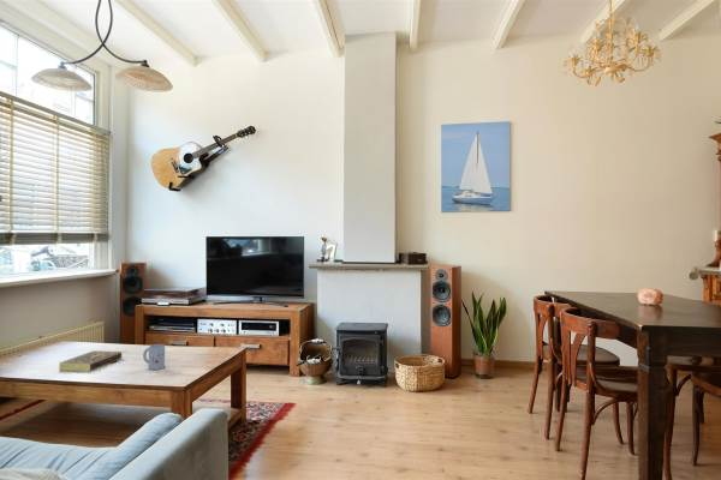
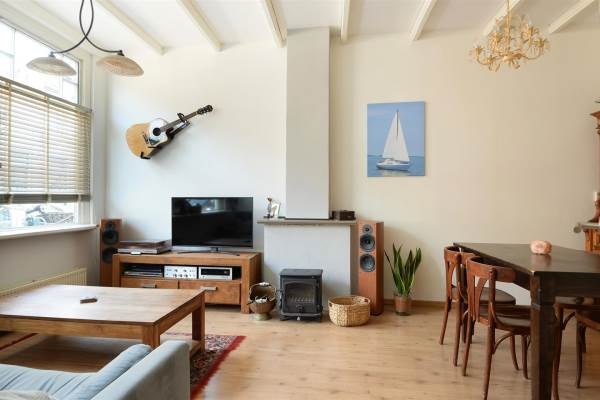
- mug (154, 356)
- book (91, 360)
